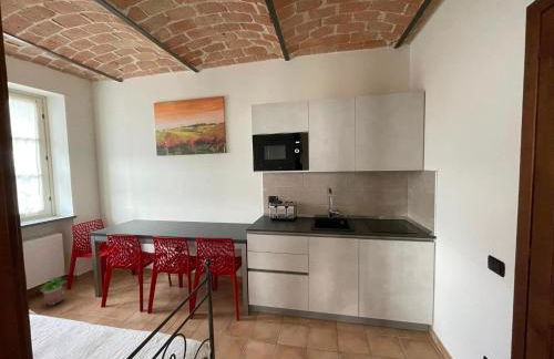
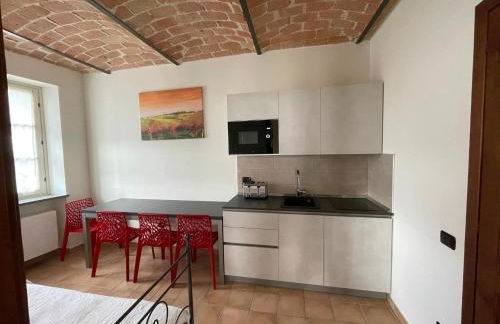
- potted plant (52, 289)
